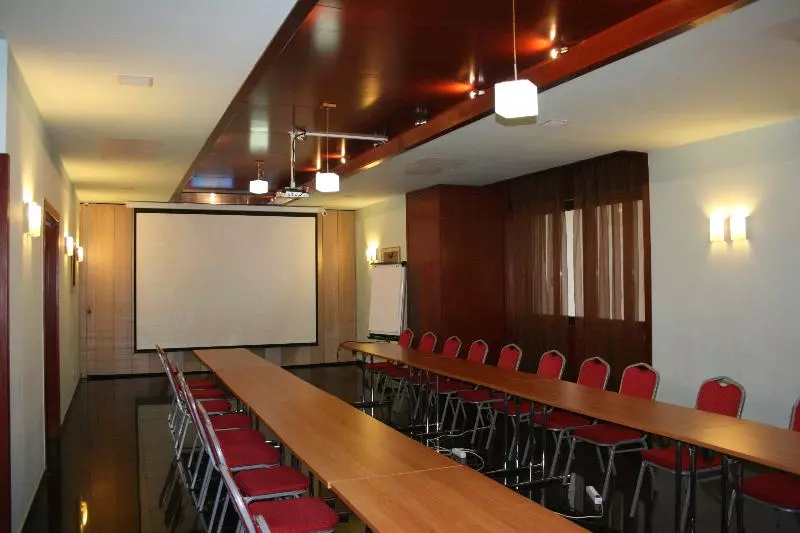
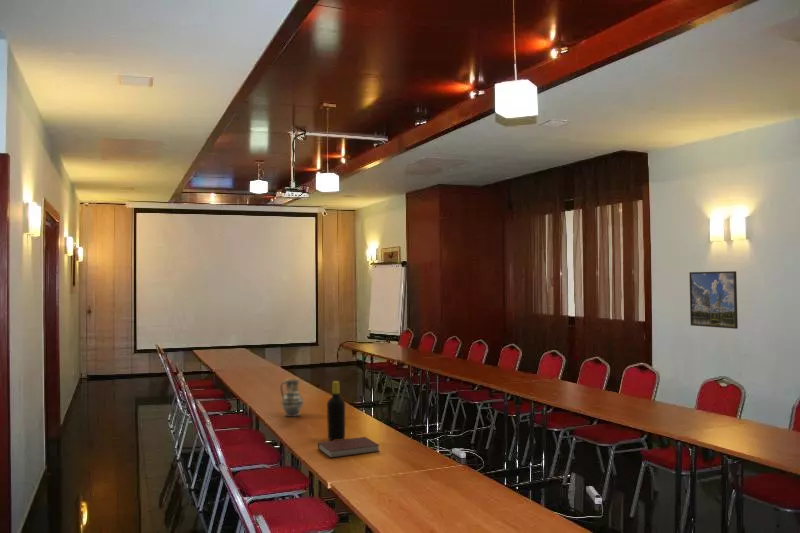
+ vase (292, 397)
+ notebook (348, 446)
+ bottle (336, 410)
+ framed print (712, 299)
